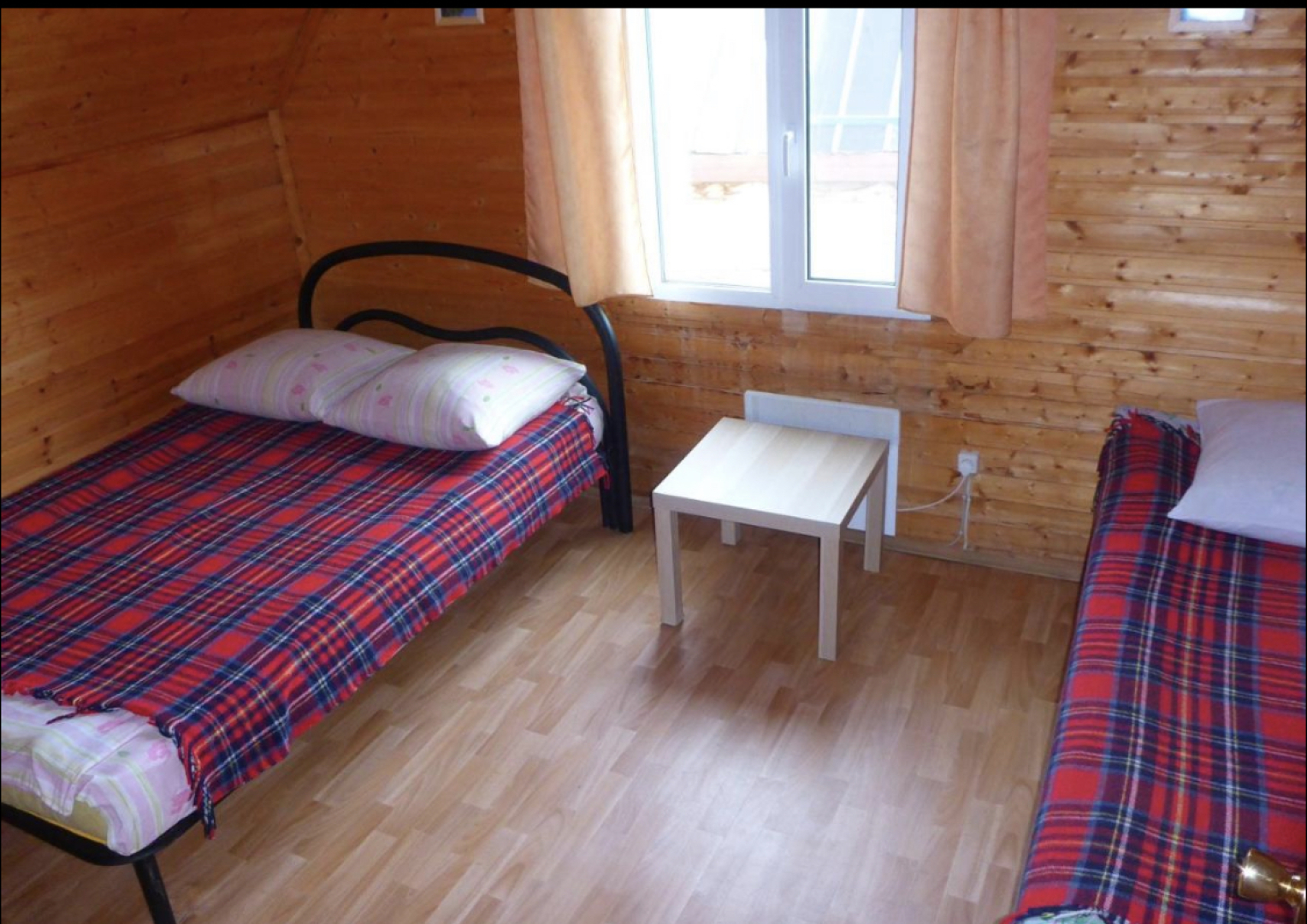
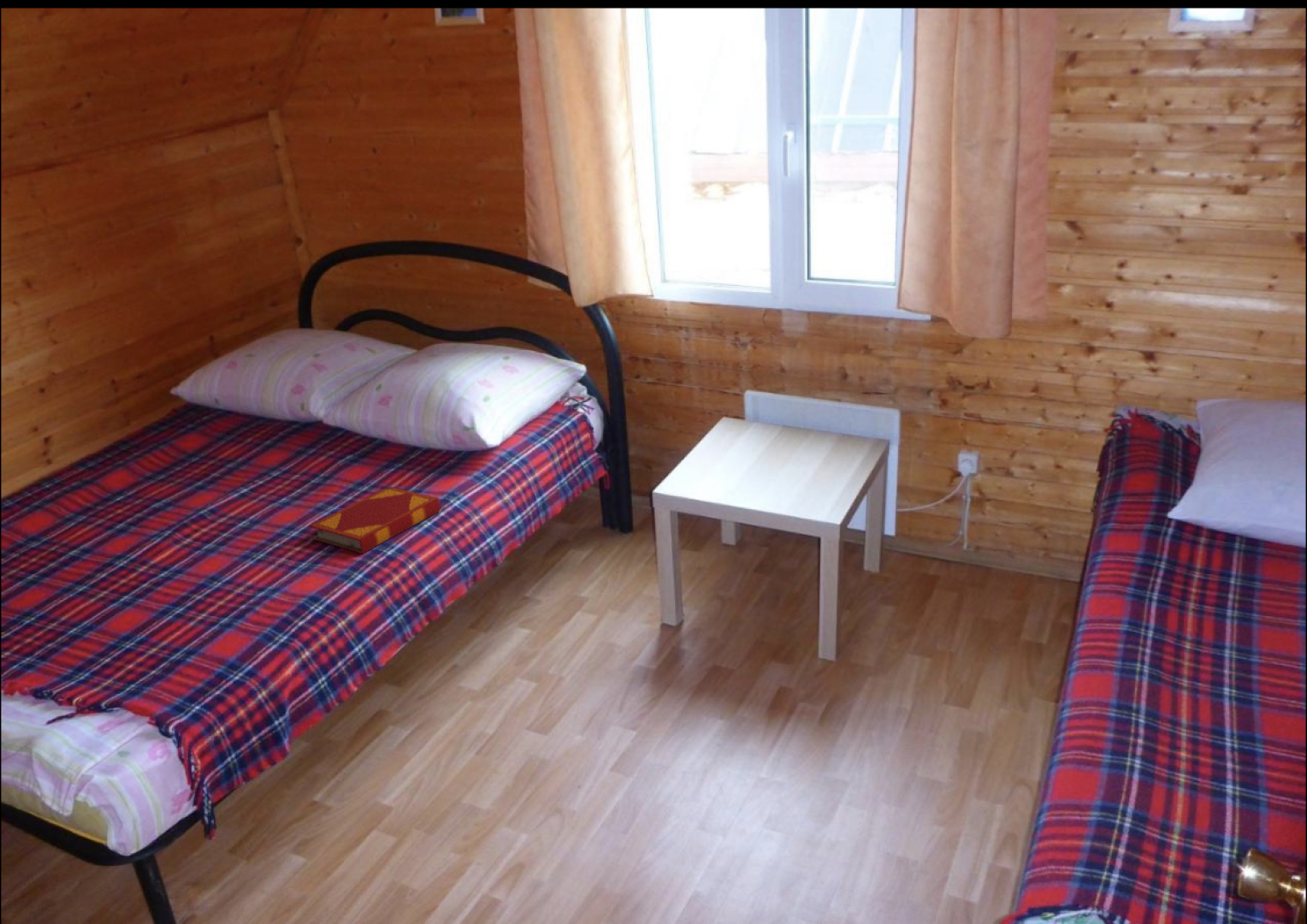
+ hardback book (376, 518)
